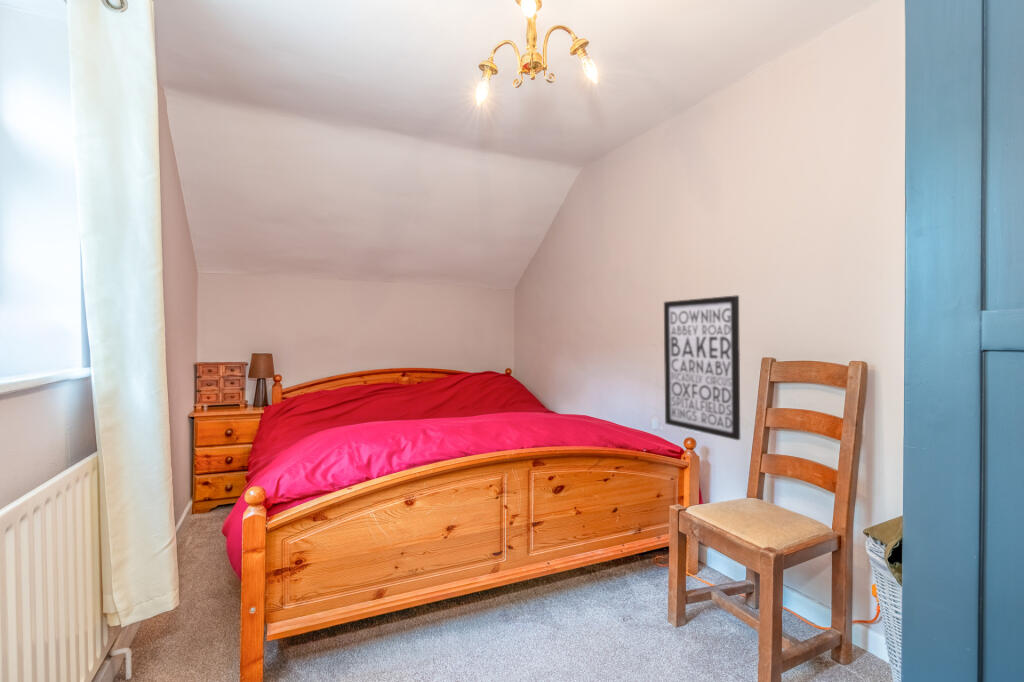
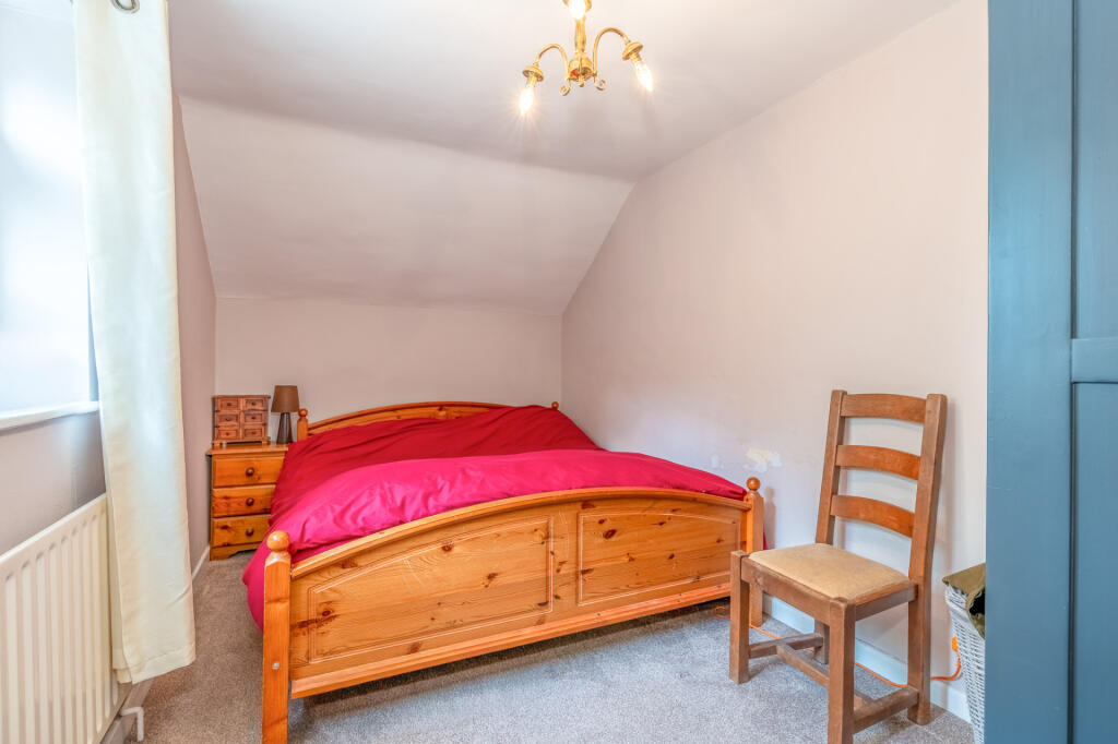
- wall art (698, 365)
